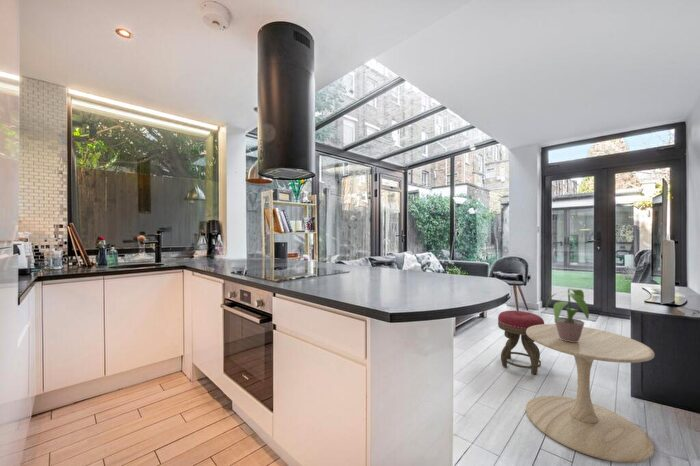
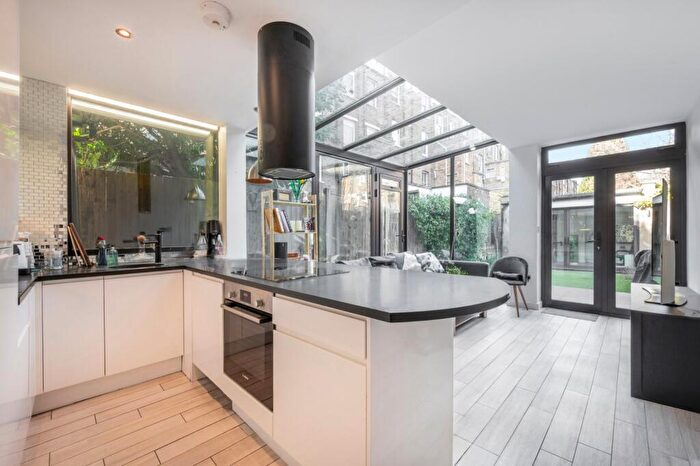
- stool (521, 339)
- potted plant (568, 312)
- side table (583, 382)
